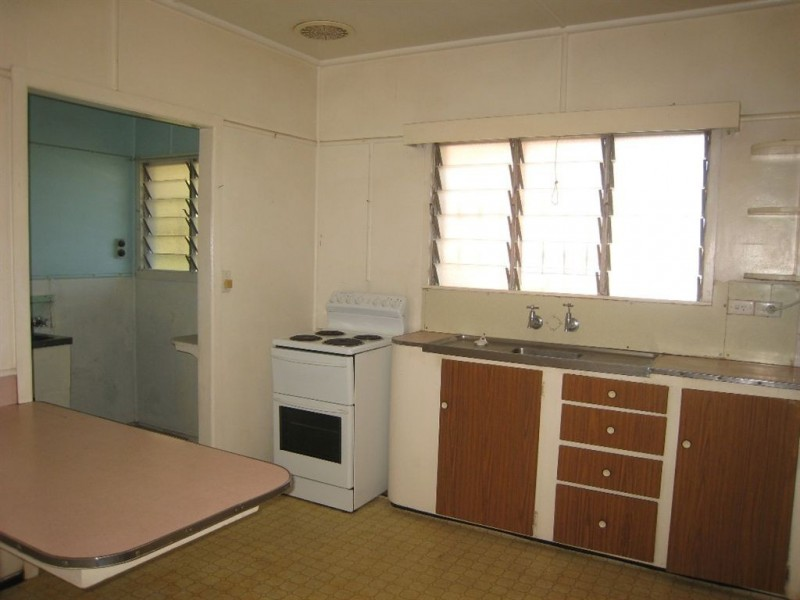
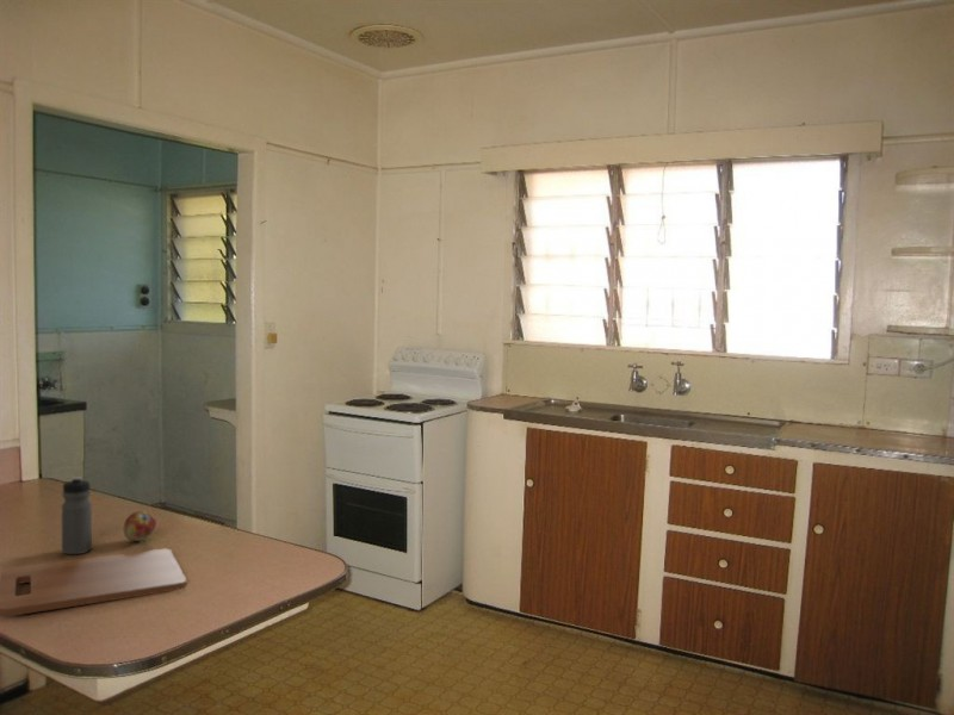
+ cutting board (93, 578)
+ water bottle (76, 514)
+ fruit (140, 526)
